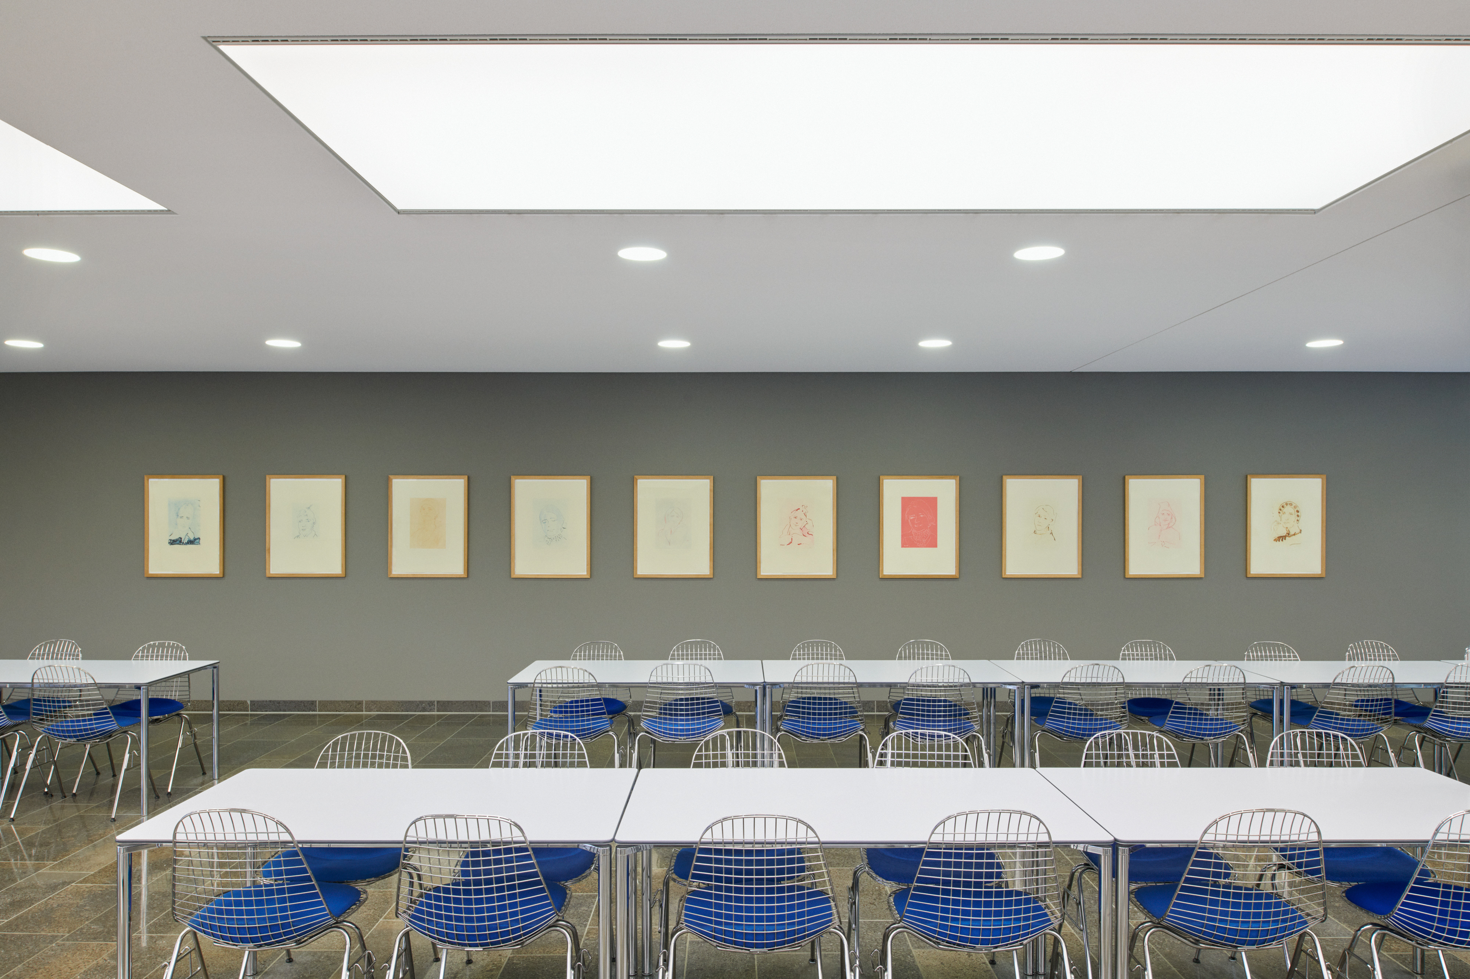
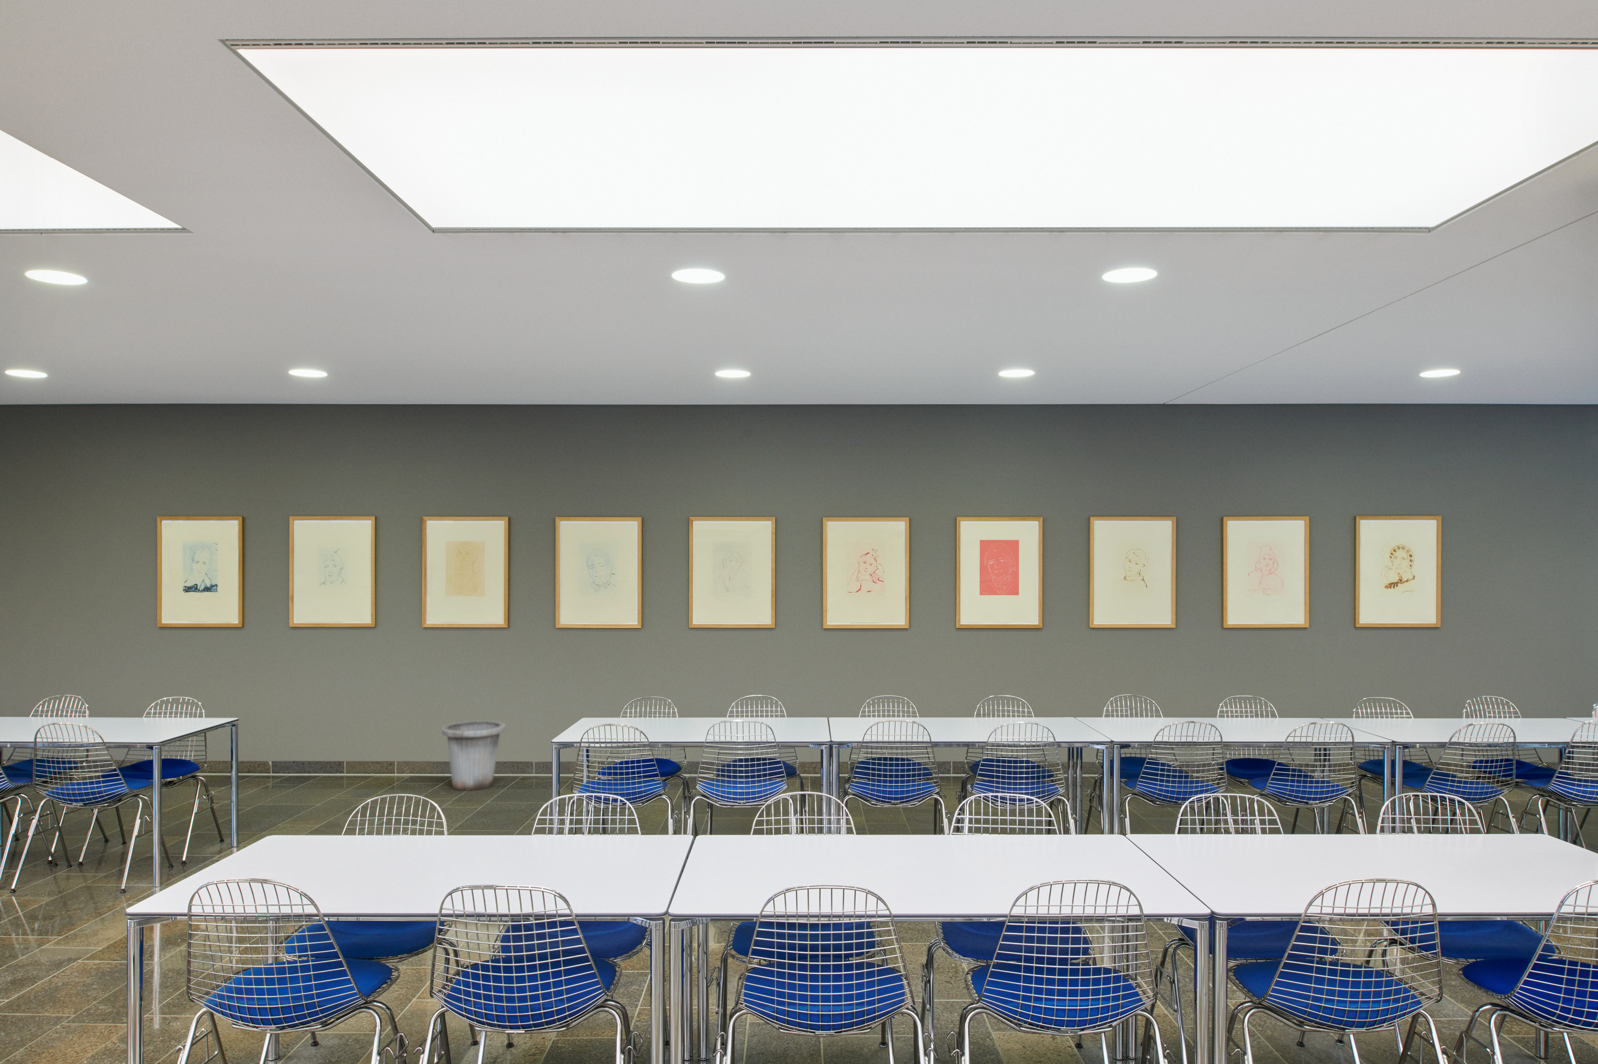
+ trash can (473, 756)
